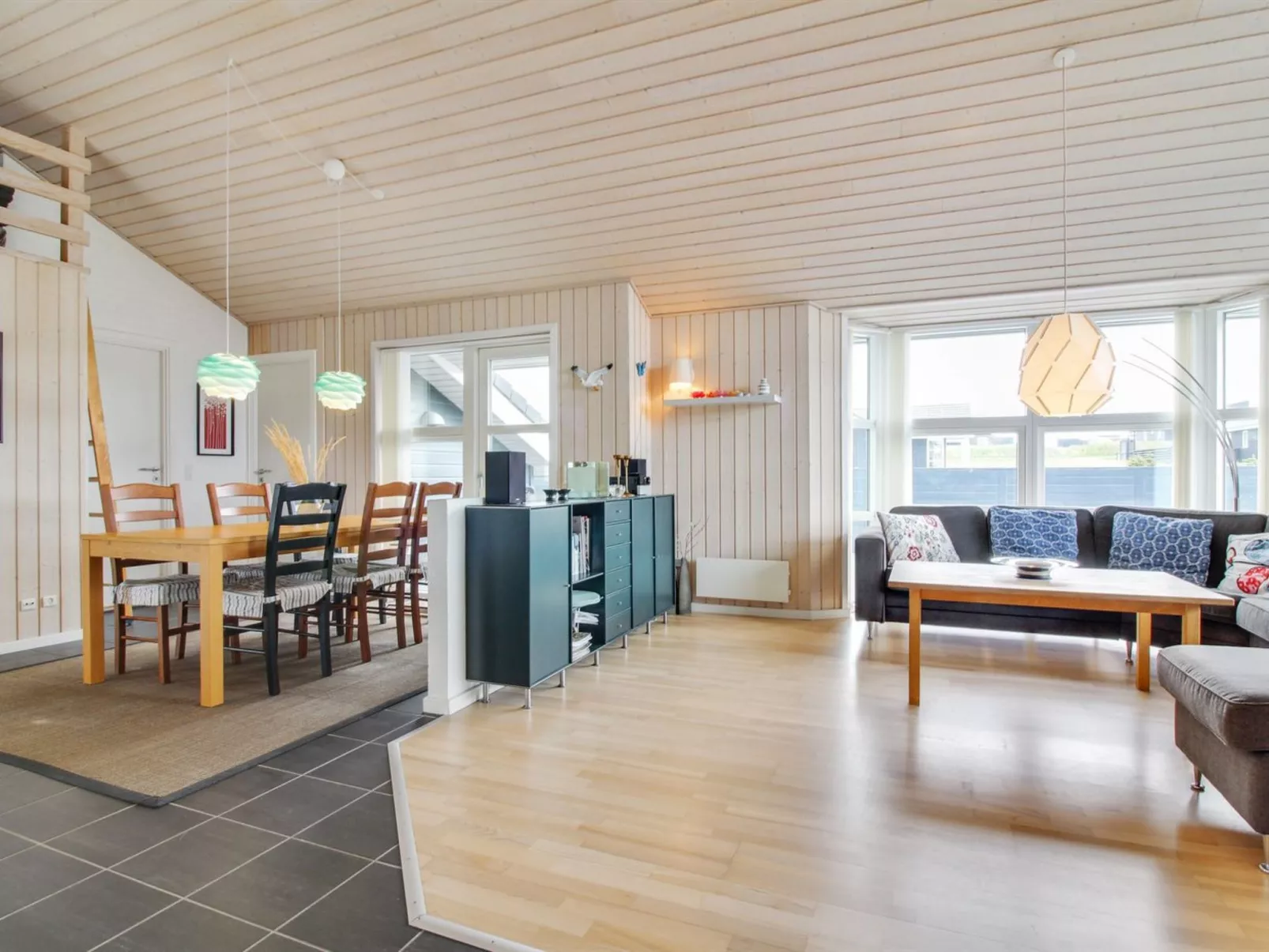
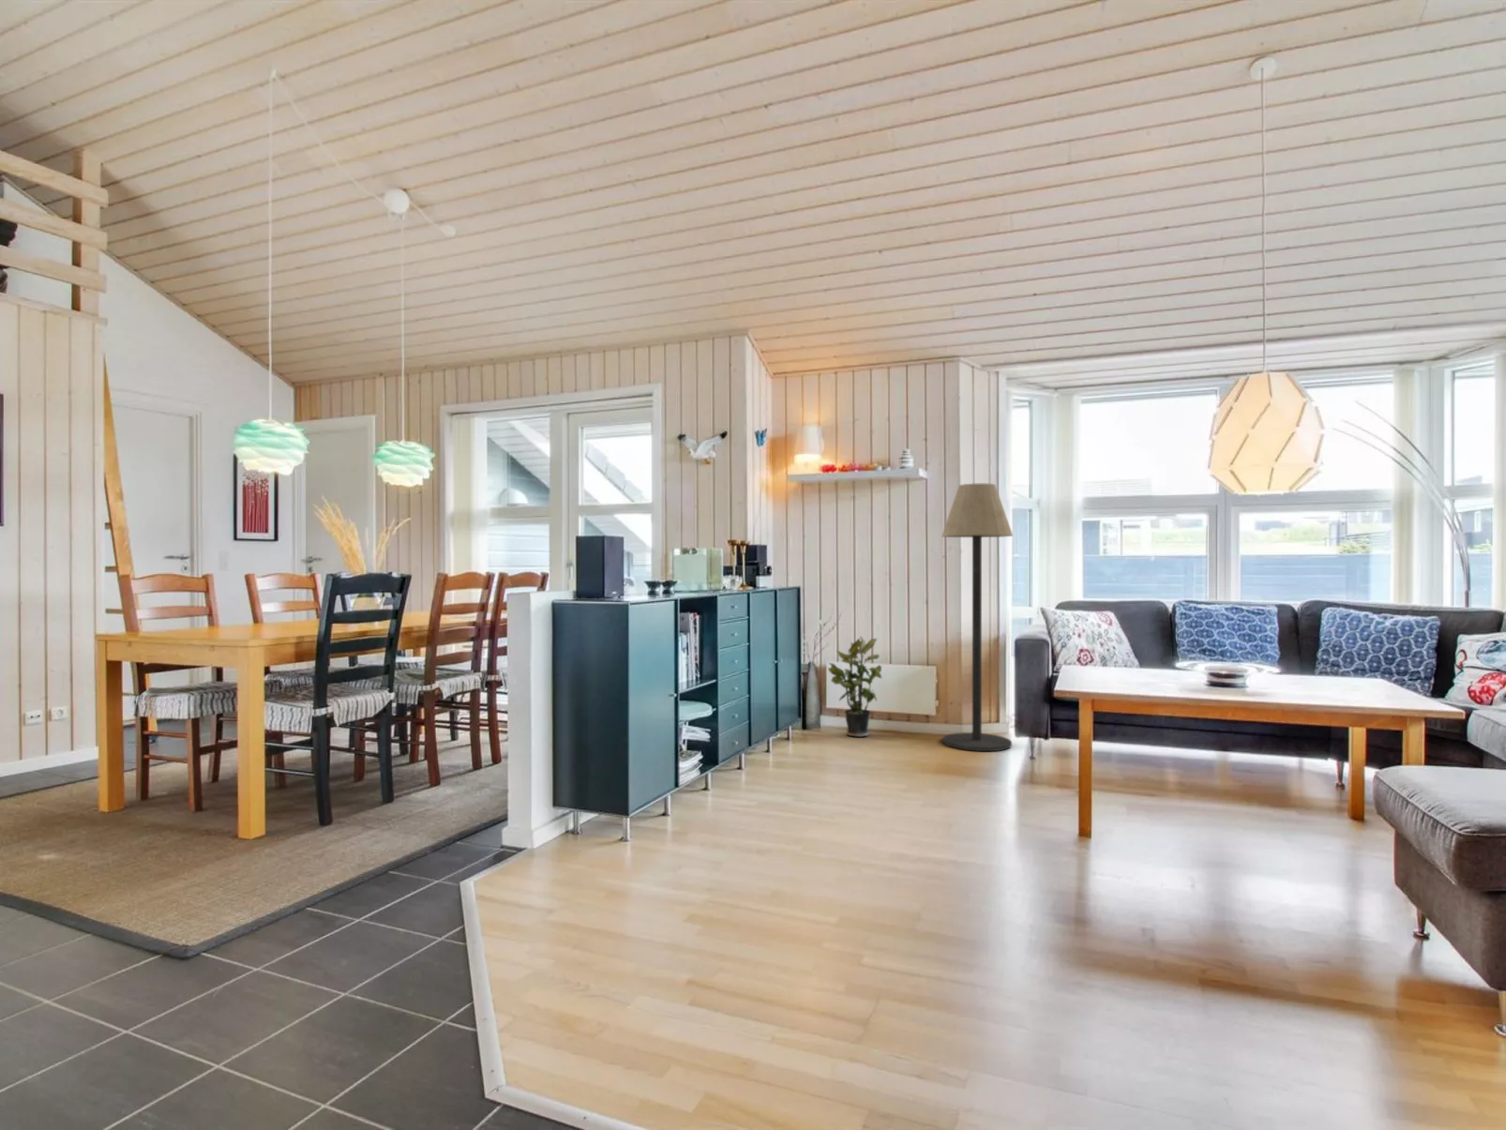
+ potted plant (856, 685)
+ floor lamp (977, 614)
